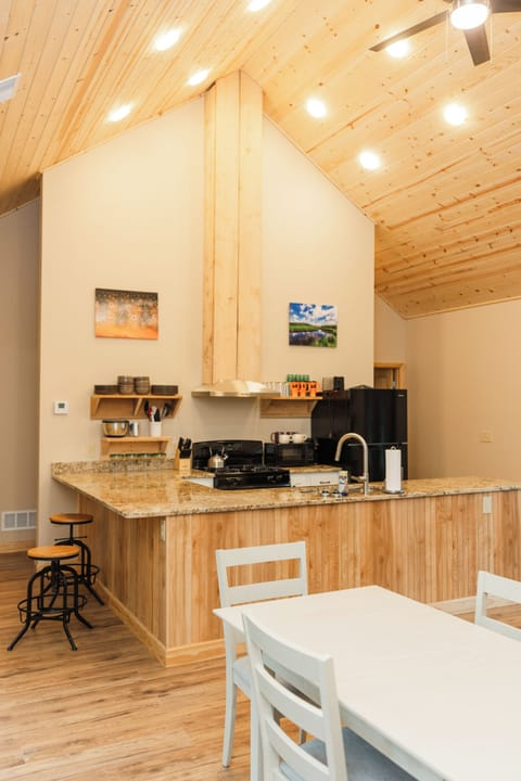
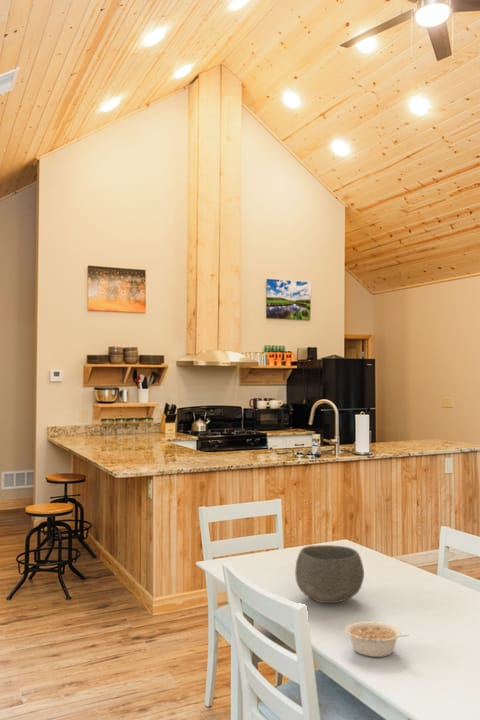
+ legume (375, 638)
+ bowl (329, 575)
